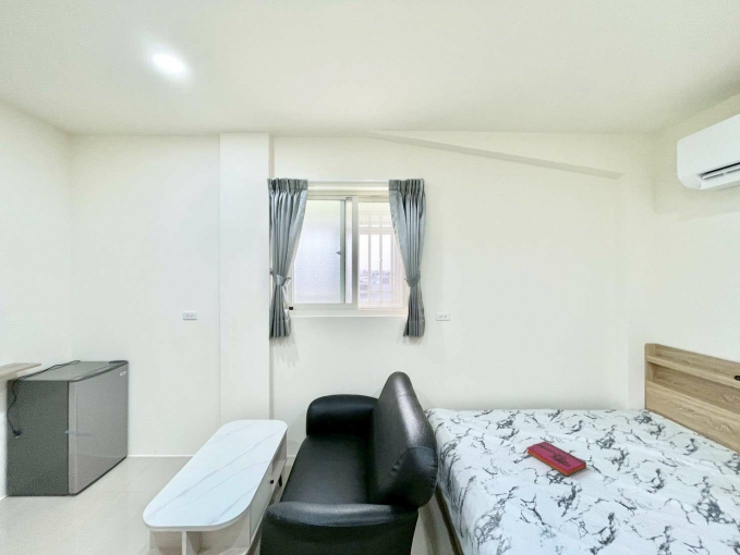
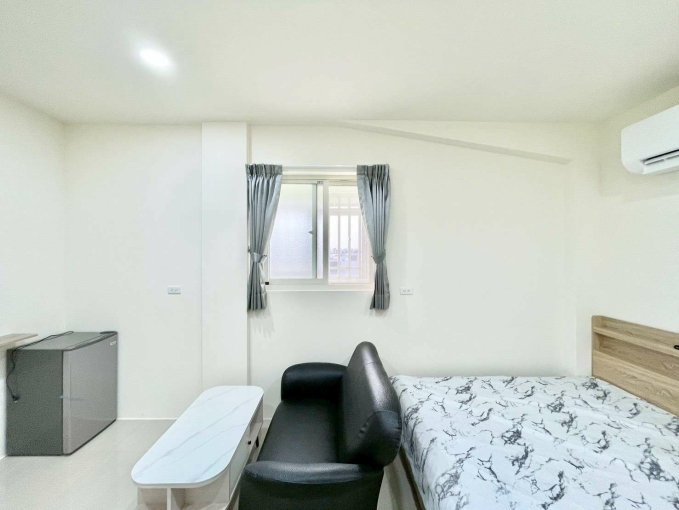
- hardback book (555, 457)
